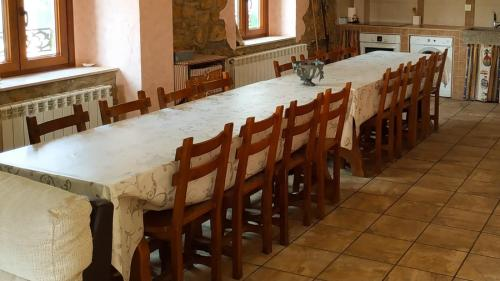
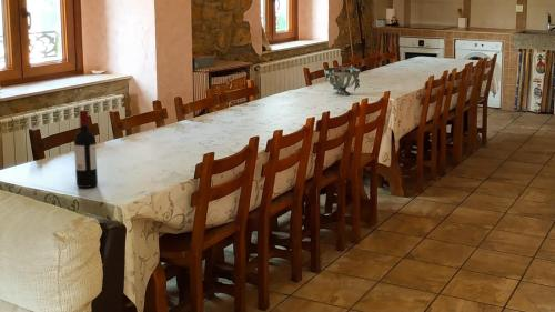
+ wine bottle (84, 148)
